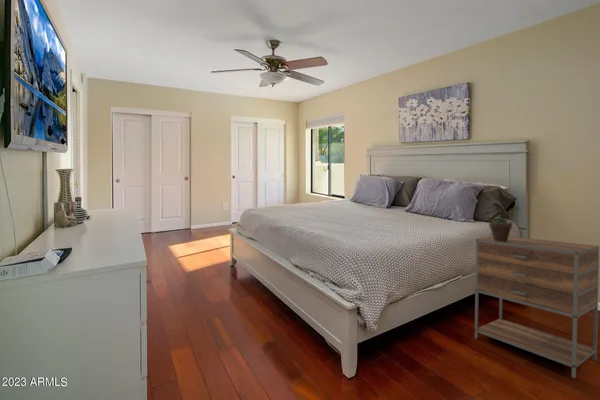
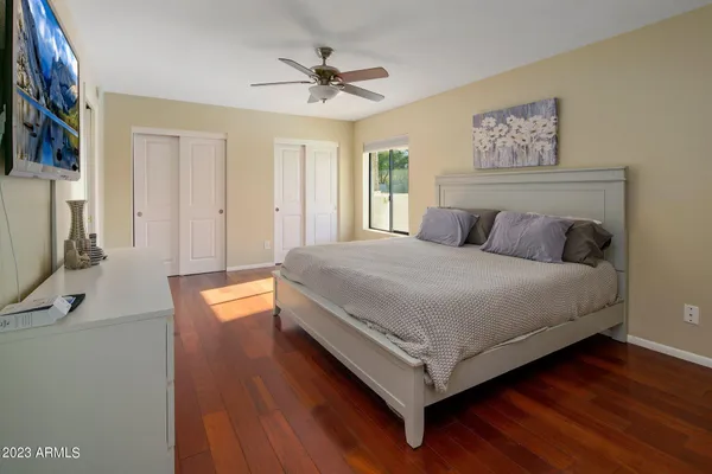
- succulent plant (500, 224)
- nightstand (531, 296)
